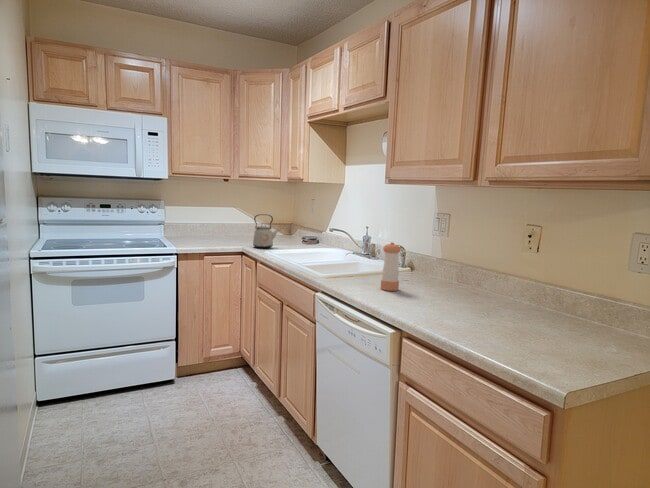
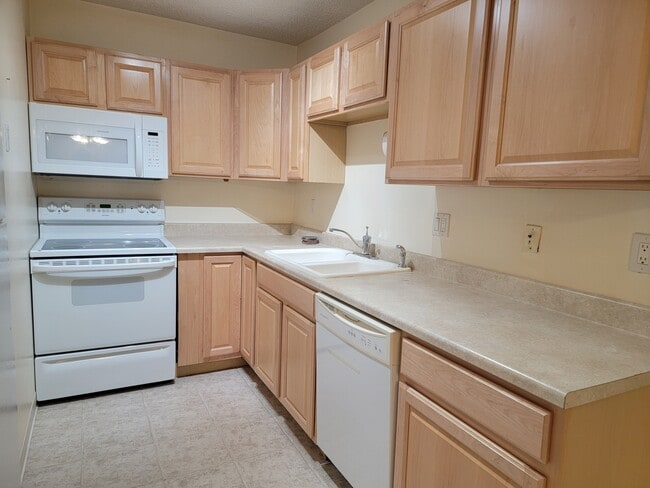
- kettle (266, 231)
- pepper shaker (390, 265)
